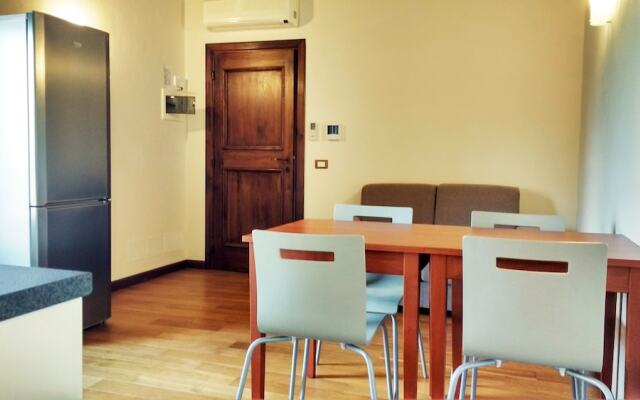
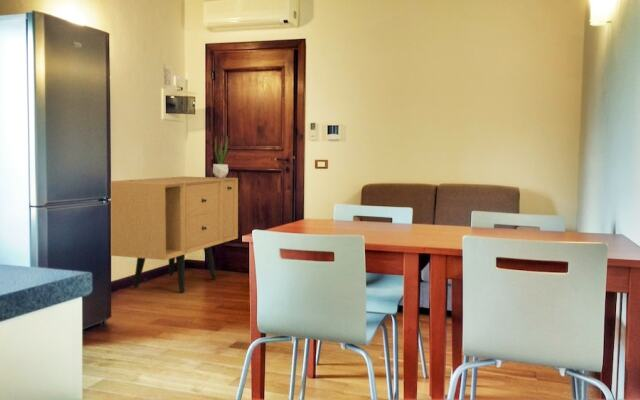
+ sideboard (176, 231)
+ potted plant (221, 156)
